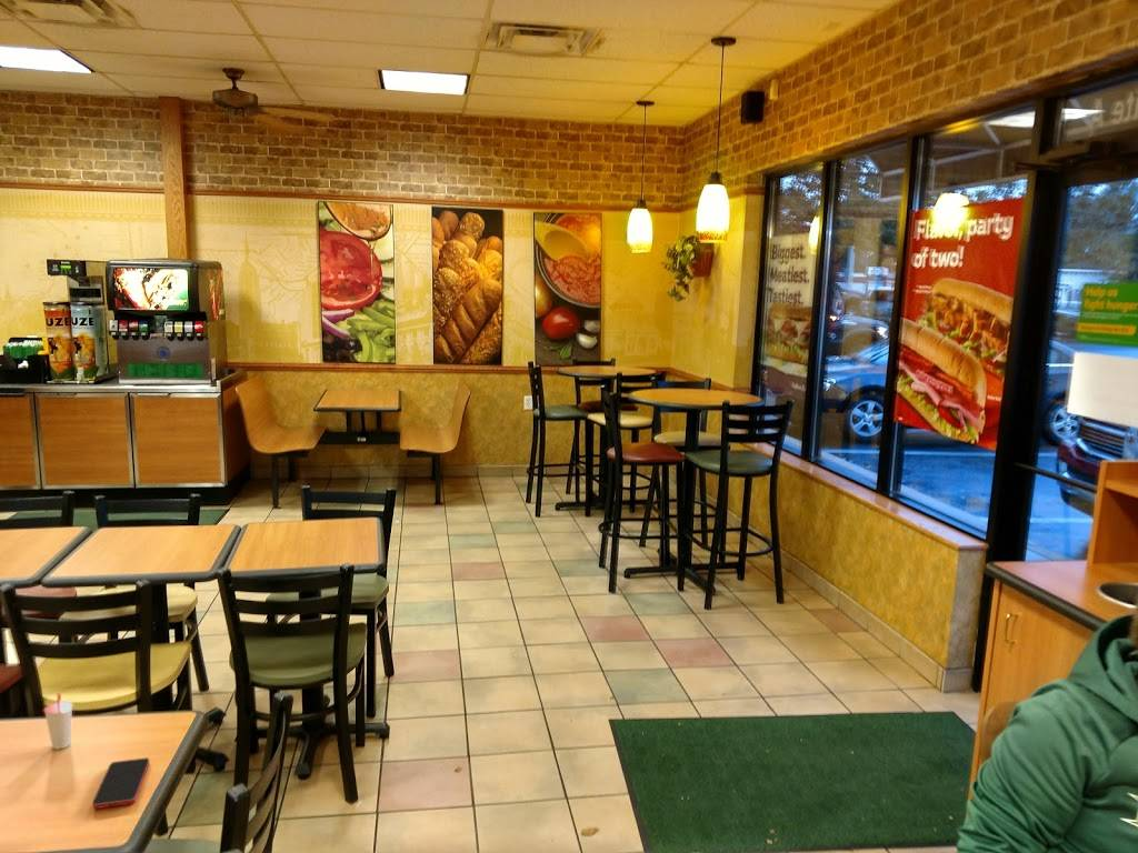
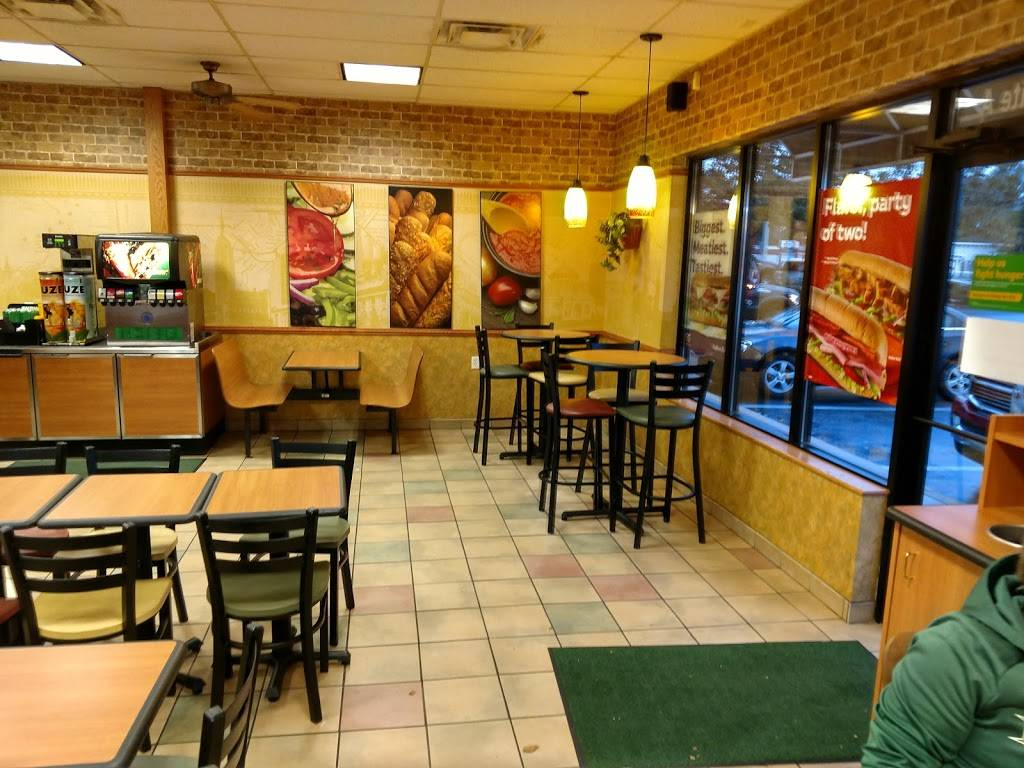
- smartphone (122, 782)
- cup (59, 719)
